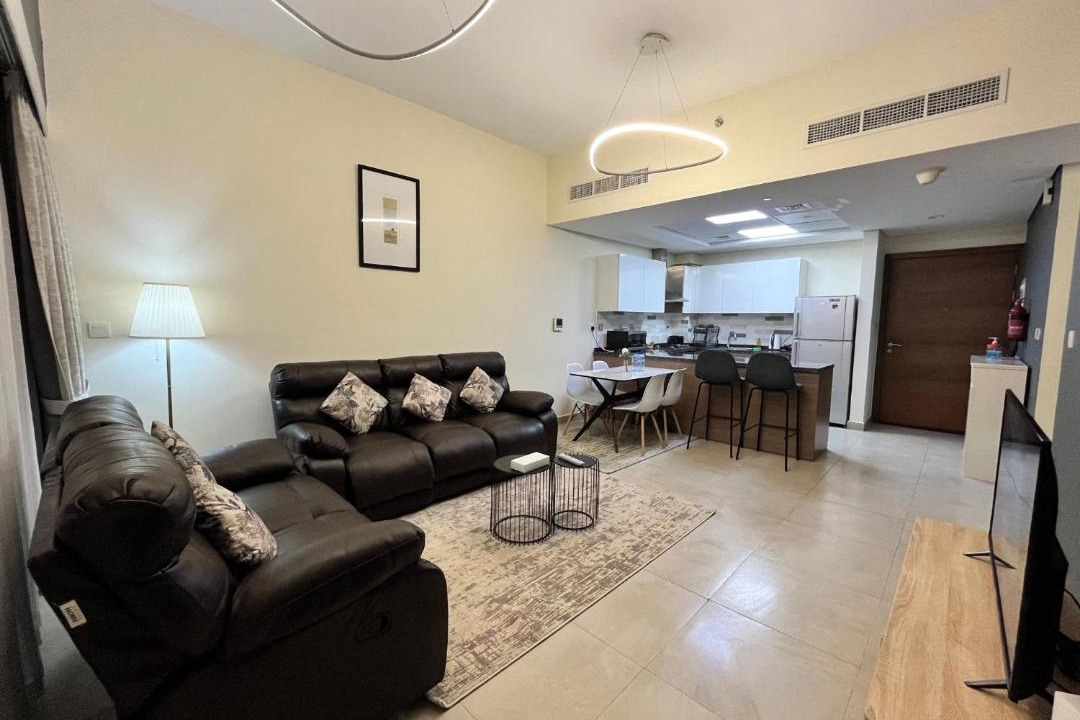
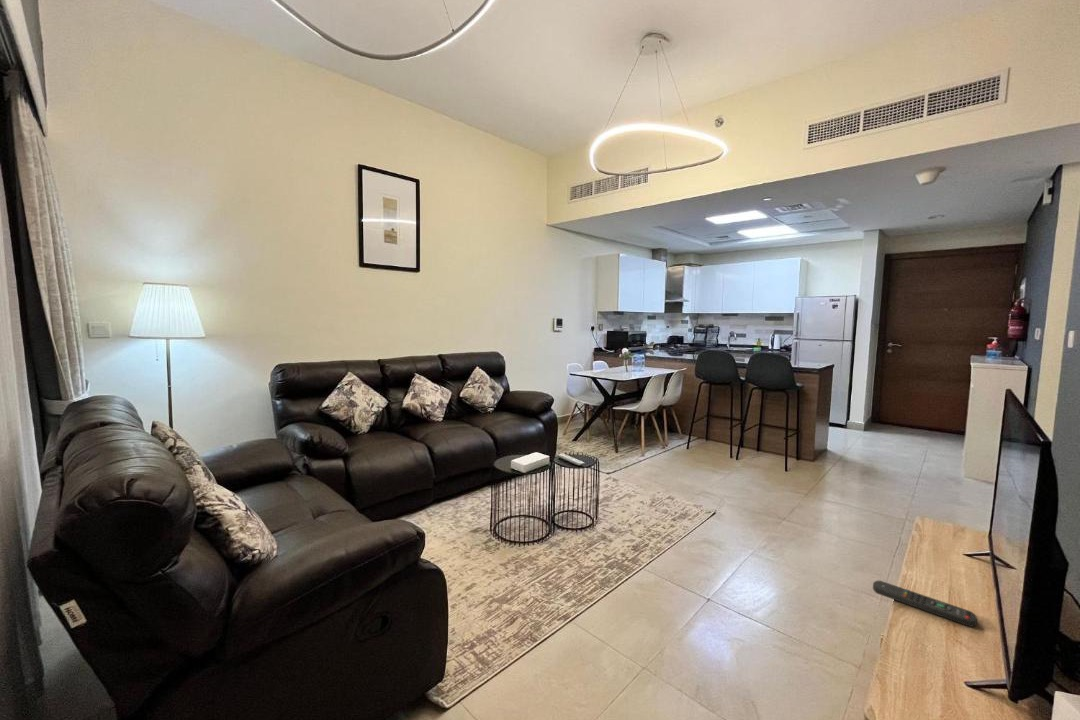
+ remote control (921, 601)
